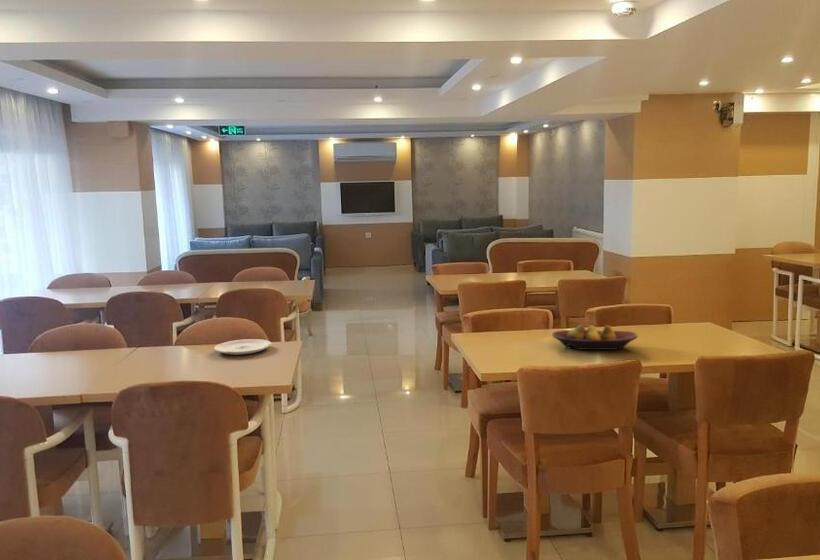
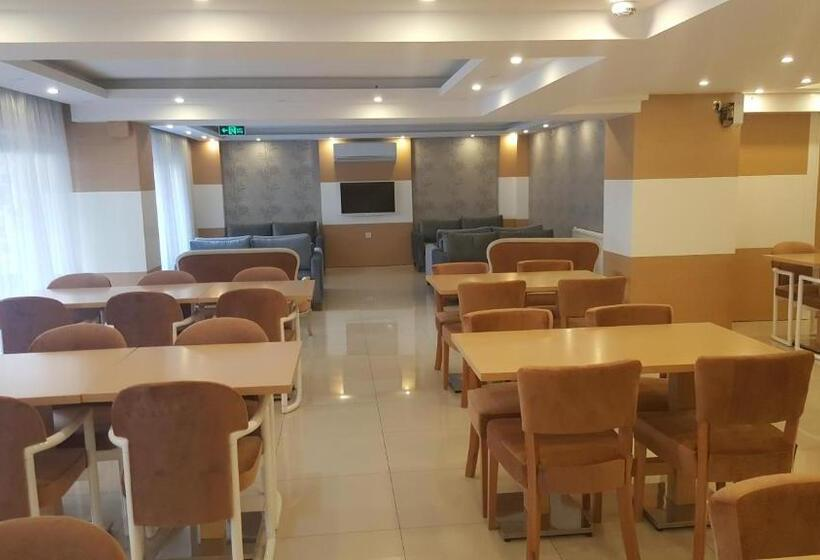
- plate (243, 347)
- fruit bowl (594, 335)
